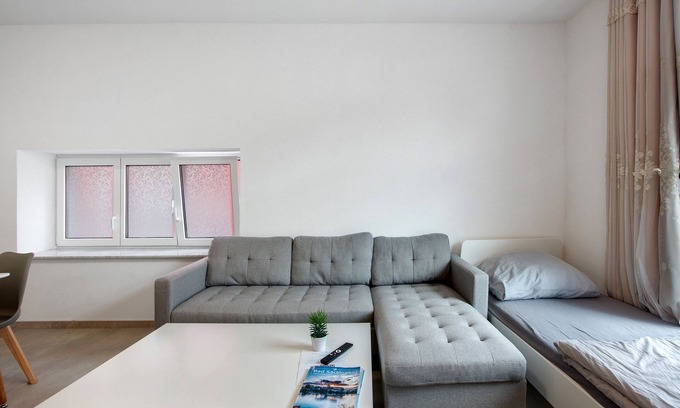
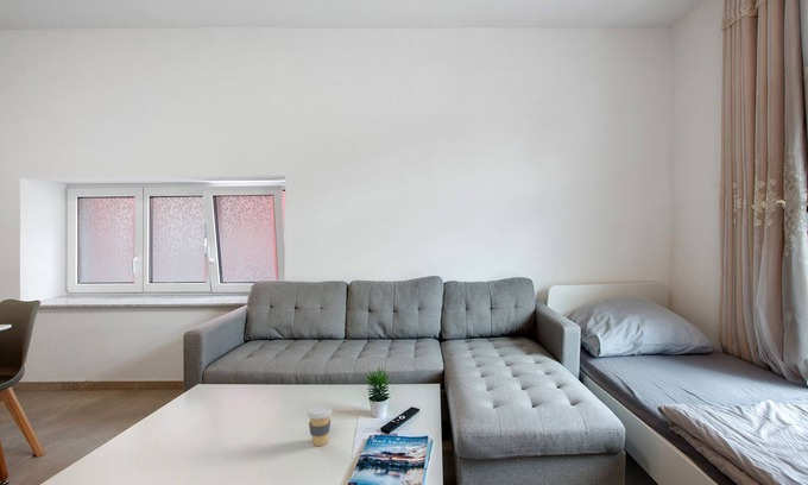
+ coffee cup (320, 426)
